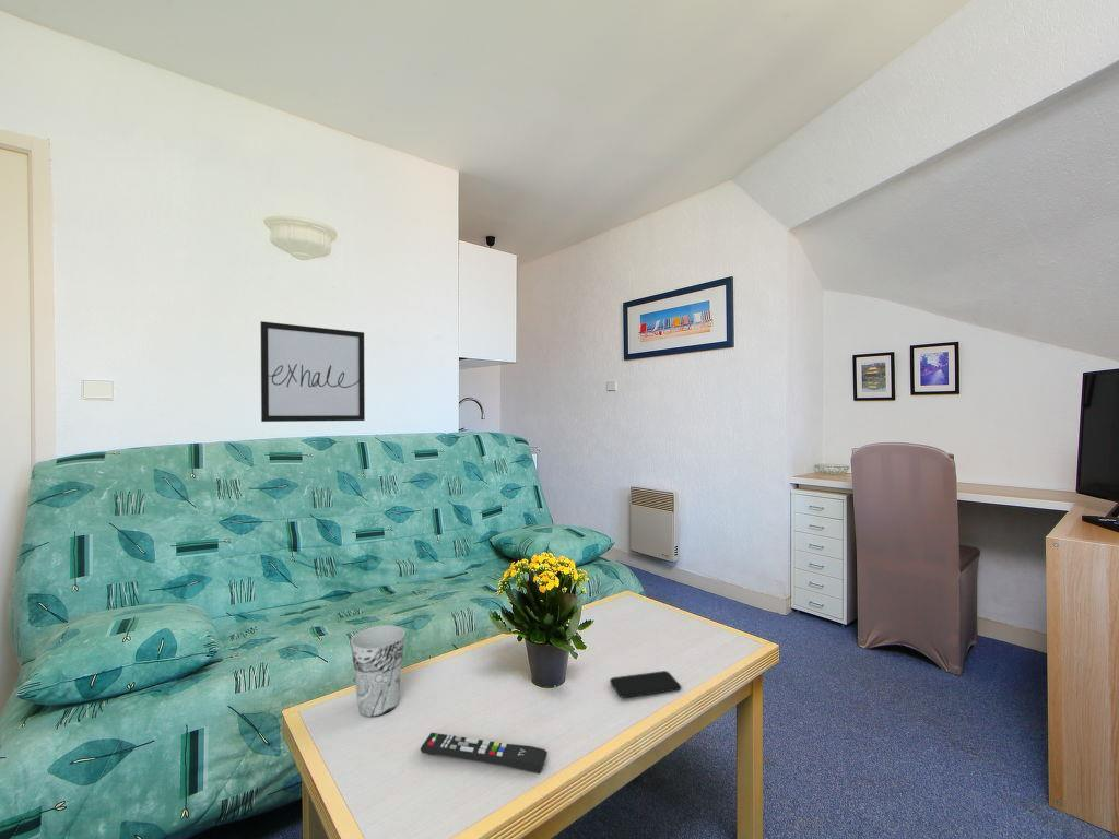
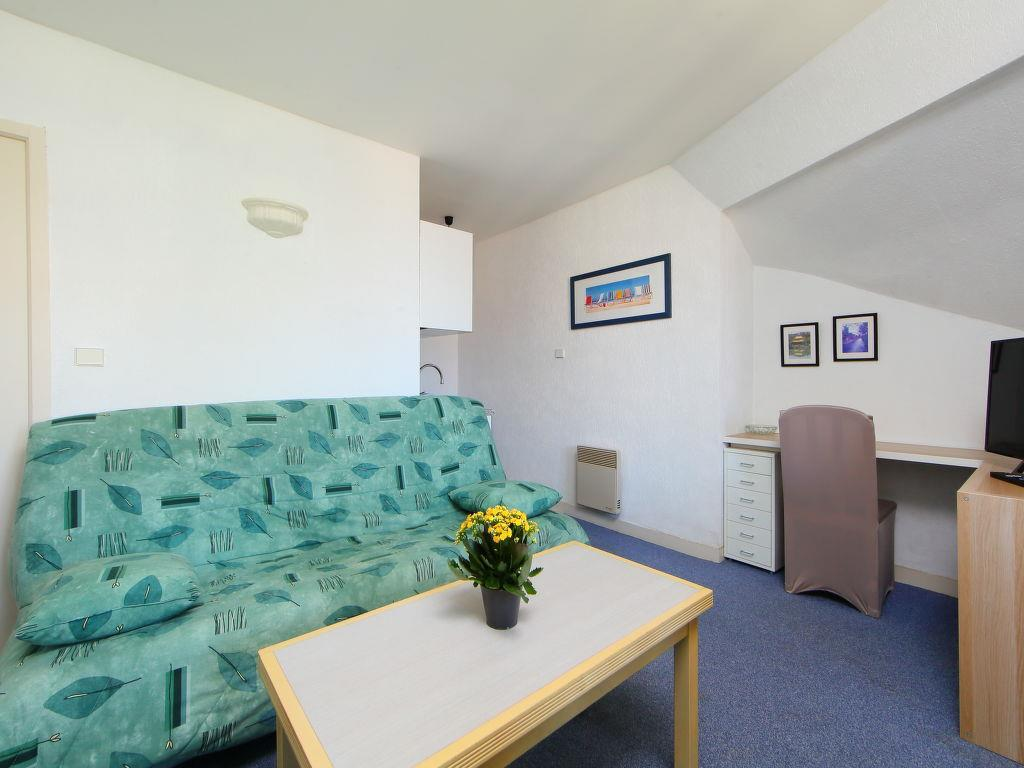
- remote control (483, 751)
- cup (378, 670)
- wall art (316, 374)
- smartphone (645, 684)
